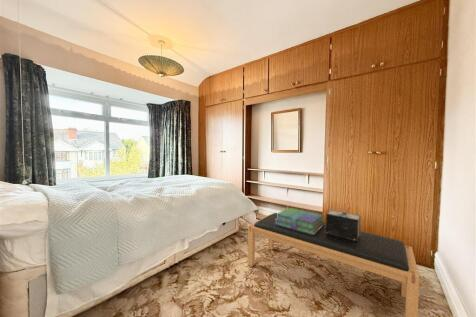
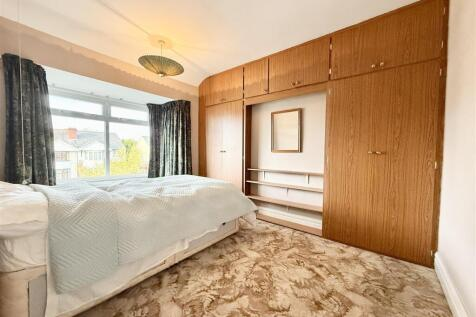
- stack of books (299, 219)
- bench (320, 254)
- decorative box (343, 223)
